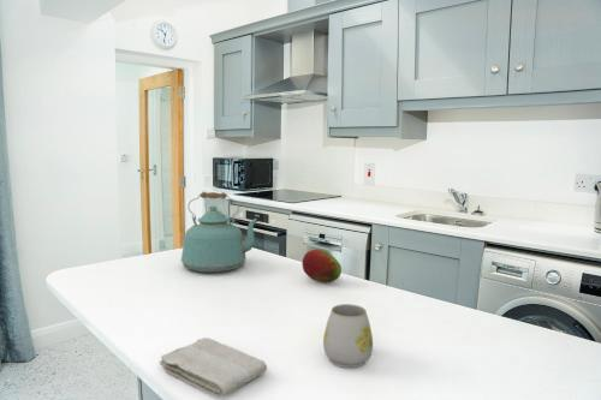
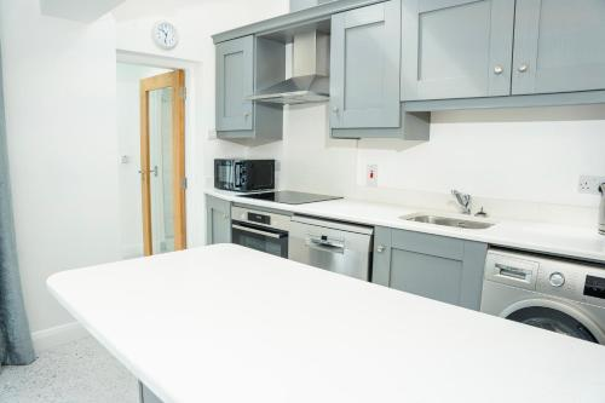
- washcloth (212, 363)
- kettle (220, 229)
- mug (351, 332)
- fruit (321, 265)
